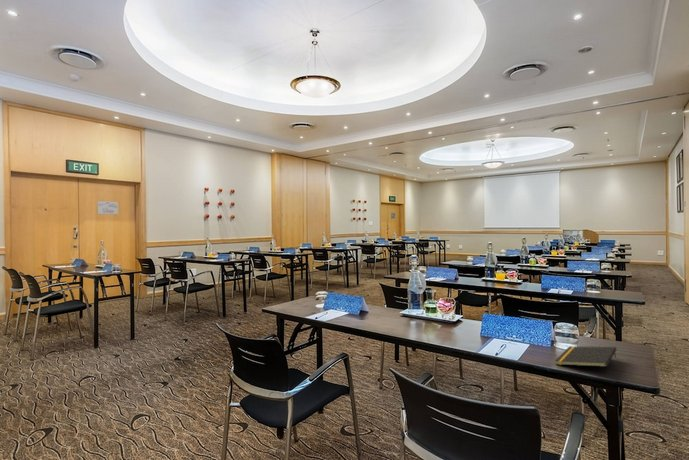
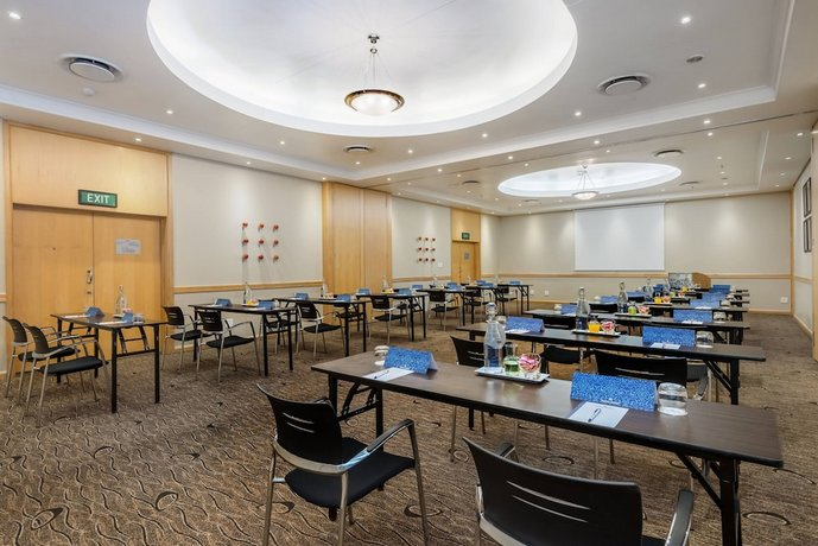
- notepad (586, 355)
